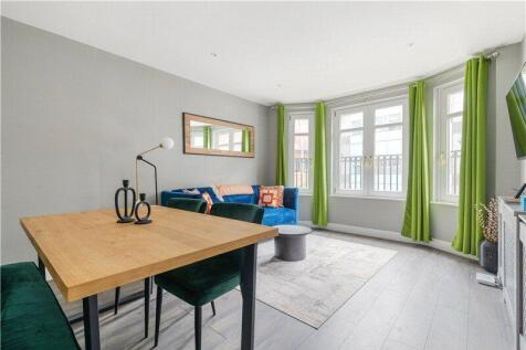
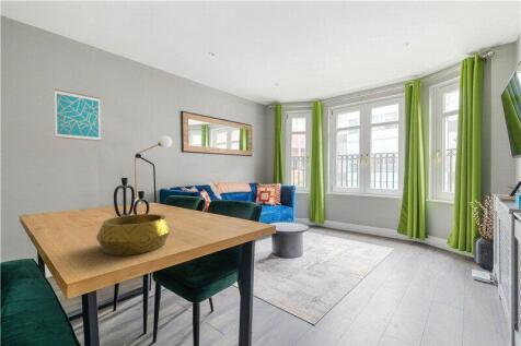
+ wall art (79, 116)
+ decorative bowl (136, 231)
